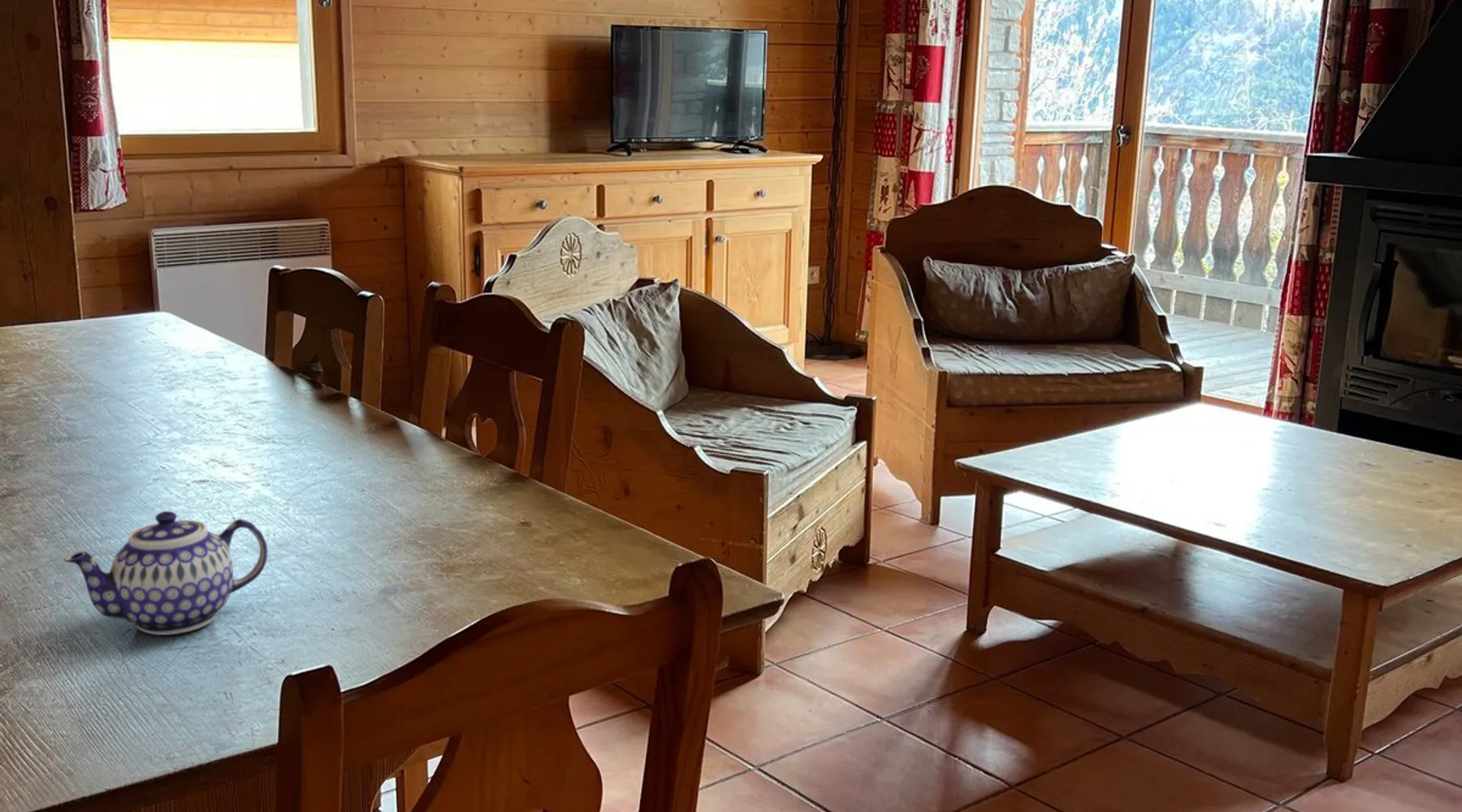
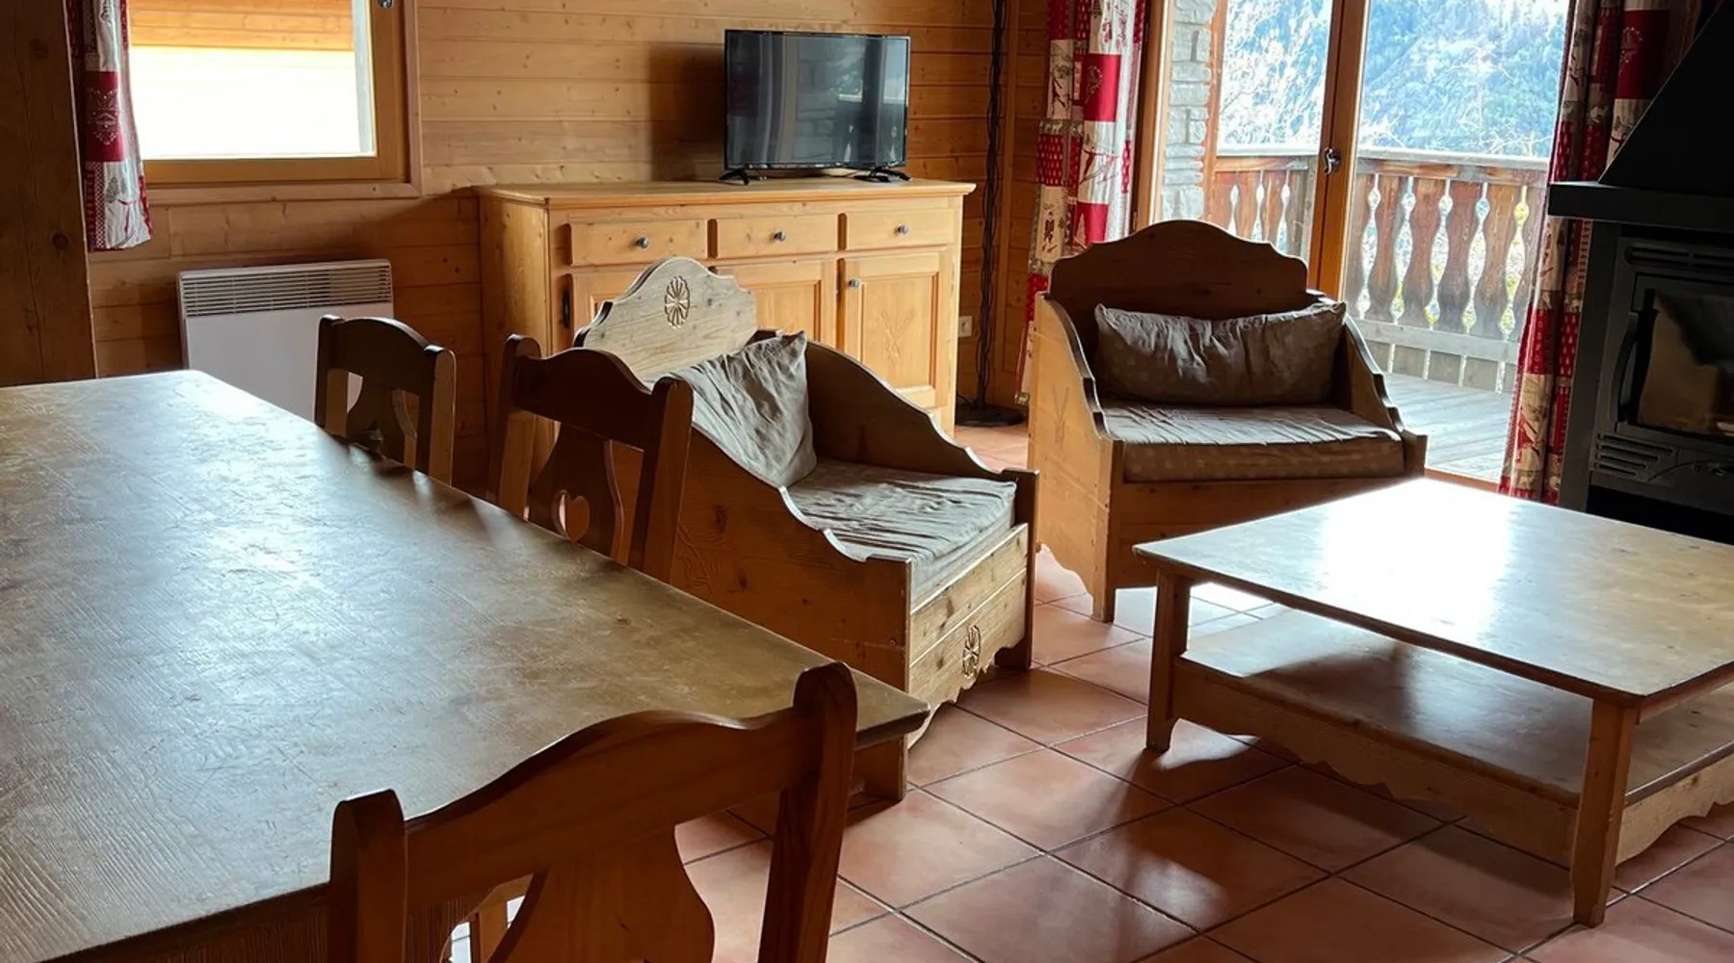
- teapot (171, 567)
